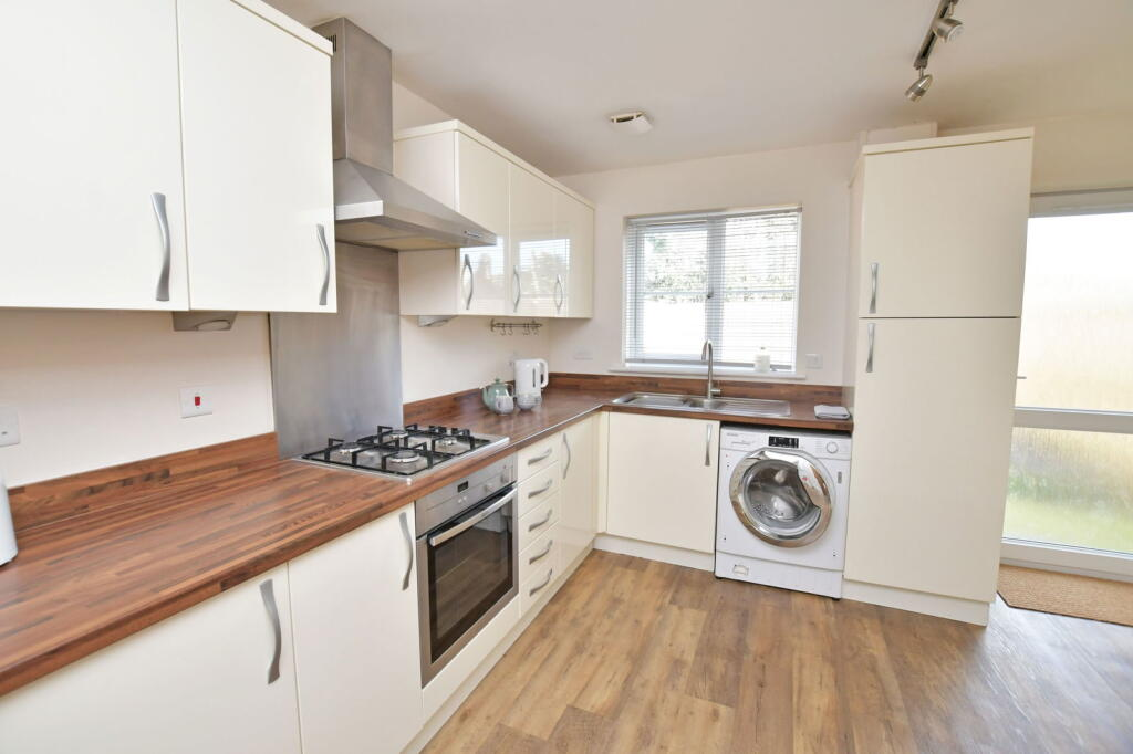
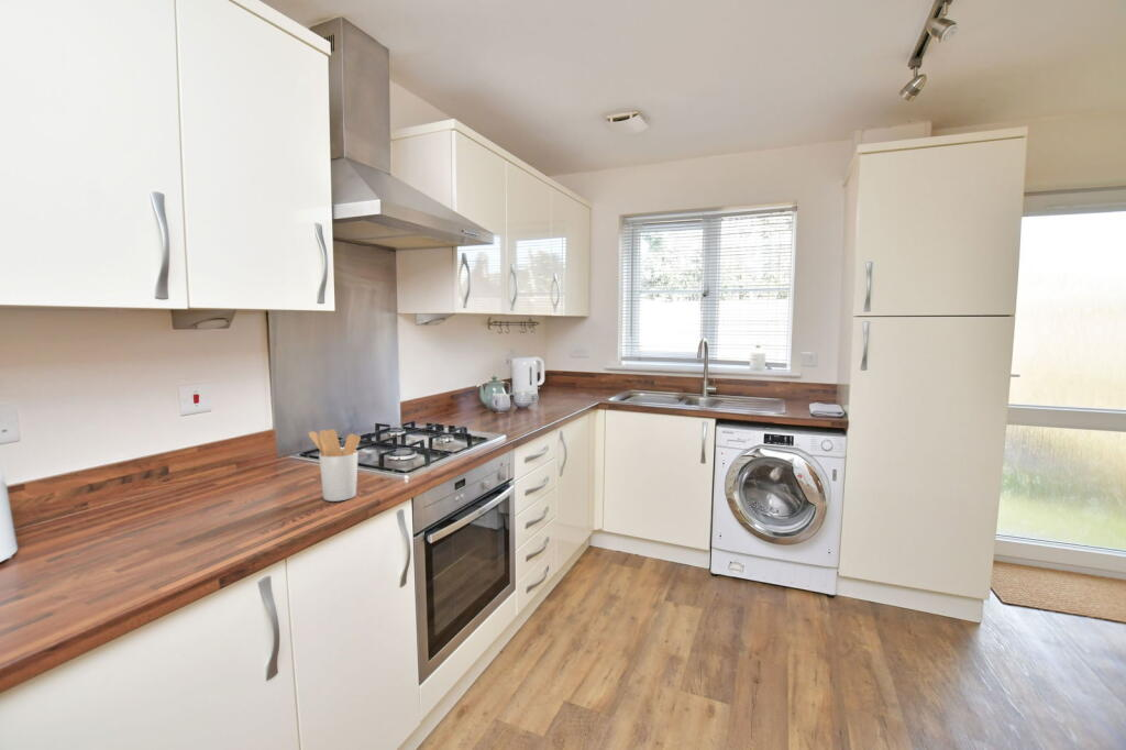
+ utensil holder (333, 462)
